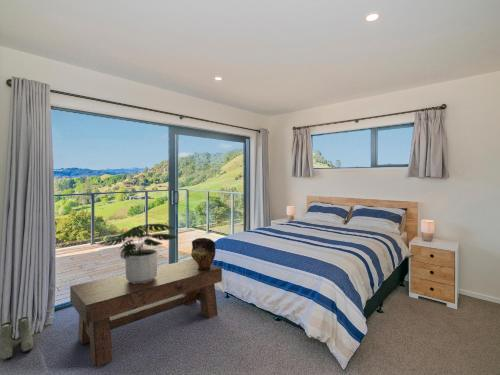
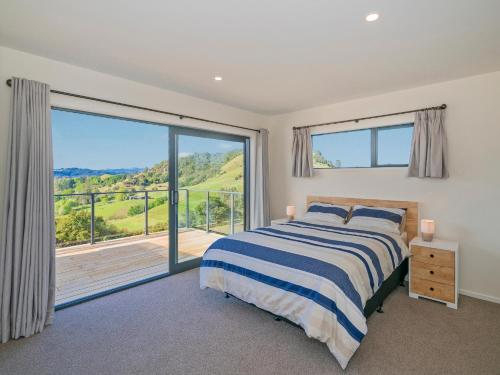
- boots (19, 336)
- vase (203, 253)
- potted plant (139, 251)
- bench (153, 301)
